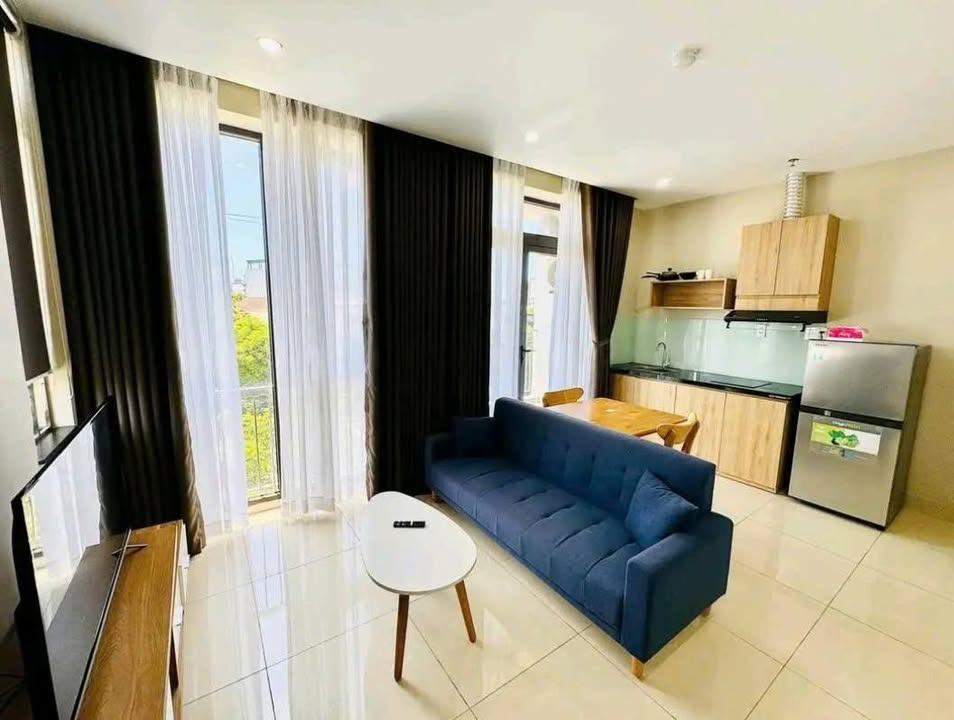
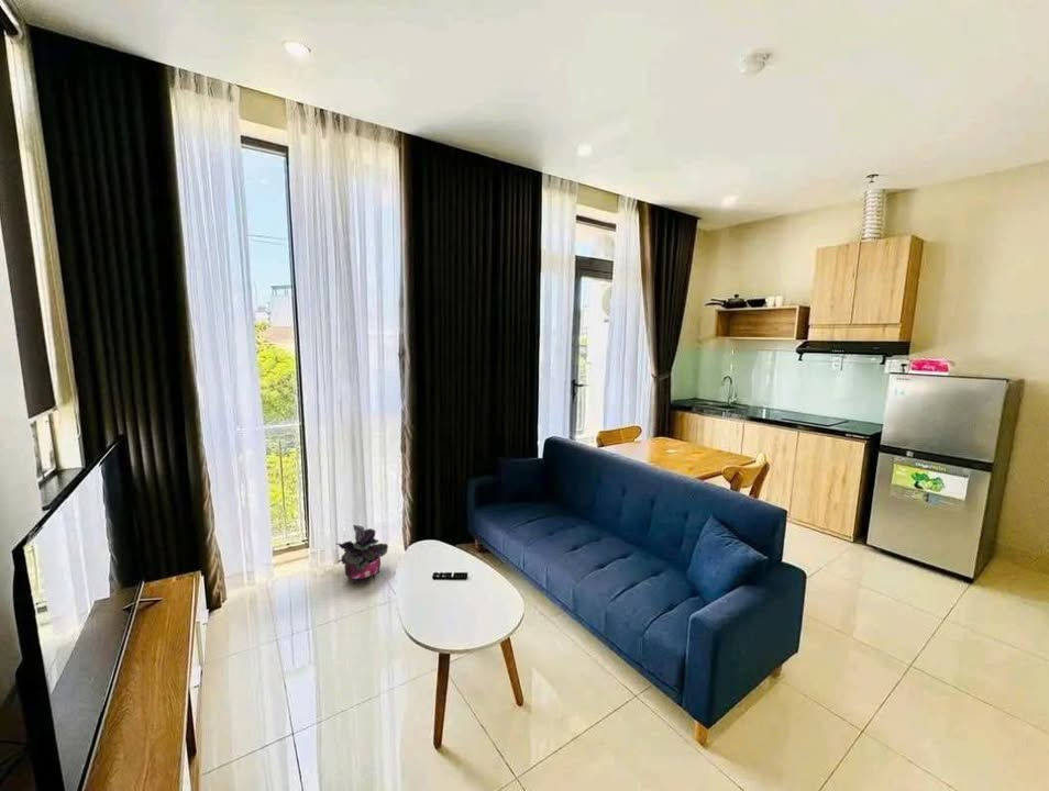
+ potted plant (363, 552)
